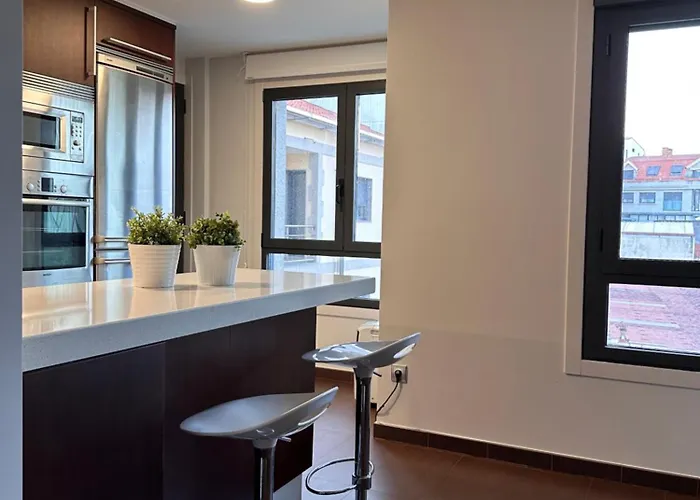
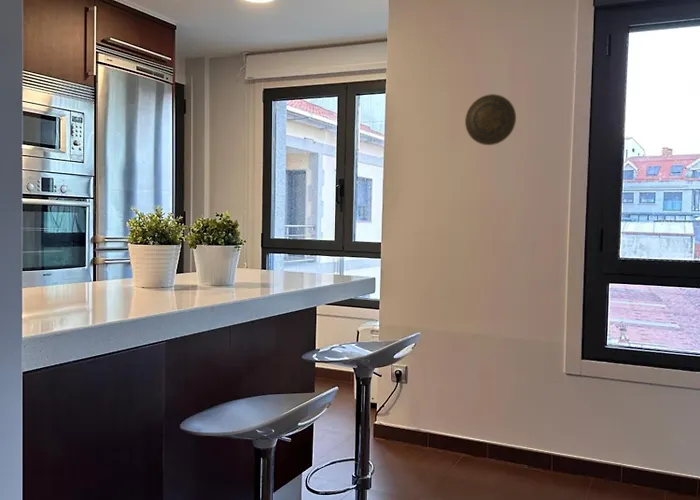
+ decorative plate (489, 119)
